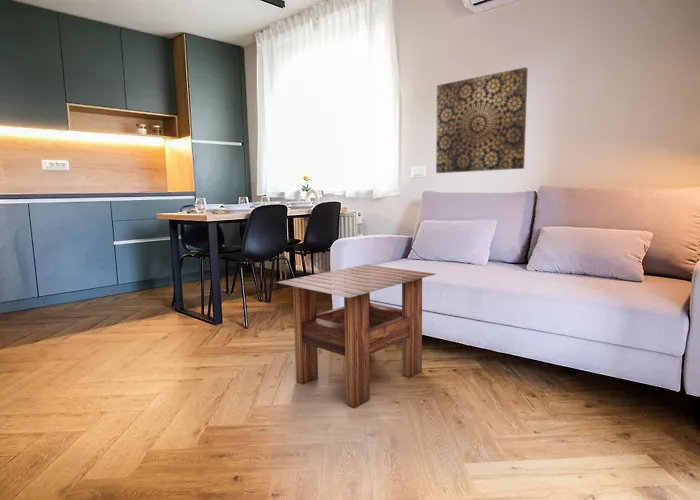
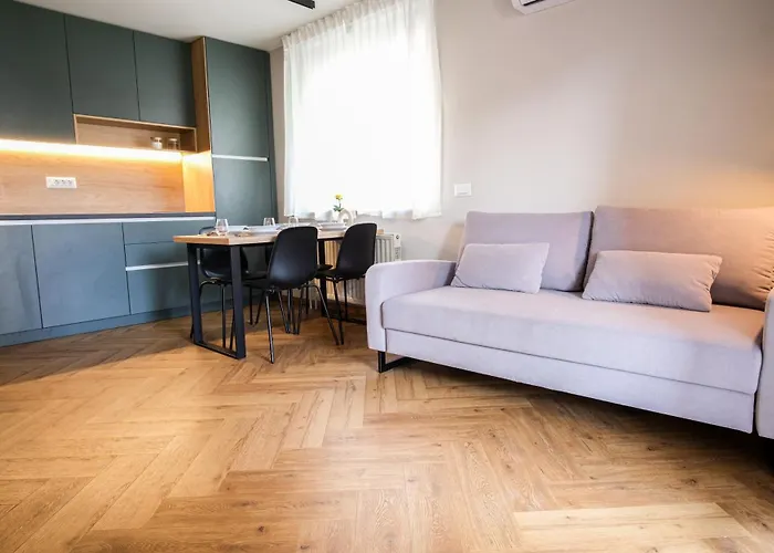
- wall art (478, 124)
- side table (359, 327)
